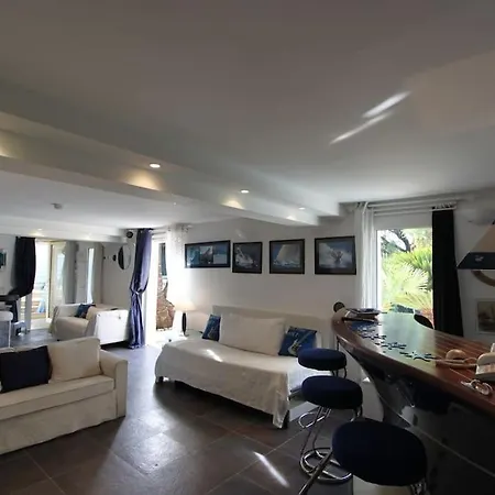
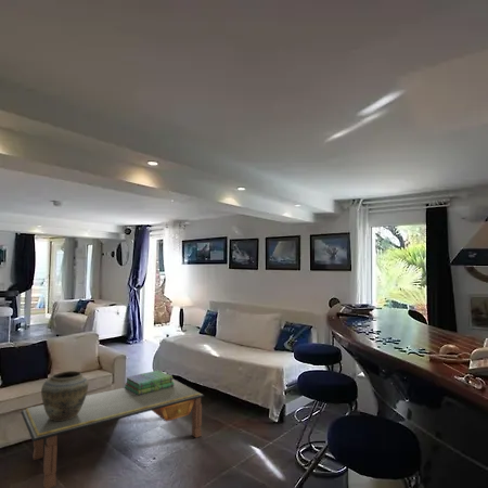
+ stack of books (149, 382)
+ coffee table (117, 419)
+ vase (65, 395)
